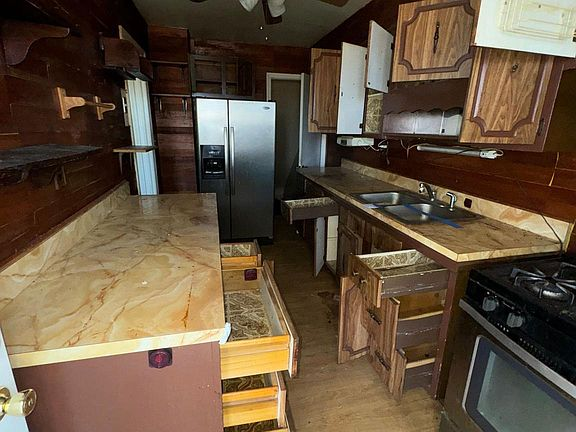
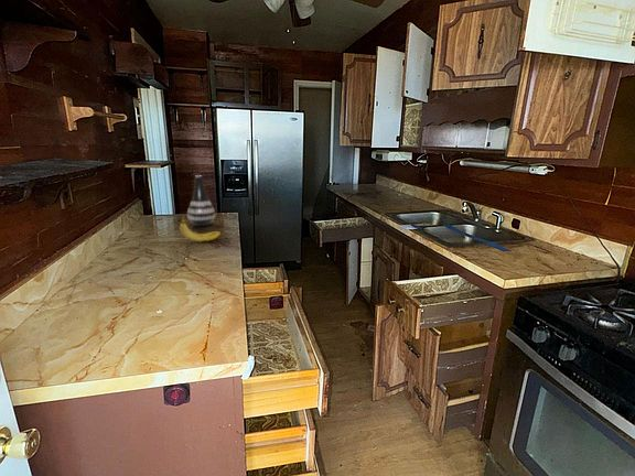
+ fruit (200, 234)
+ vase (200, 201)
